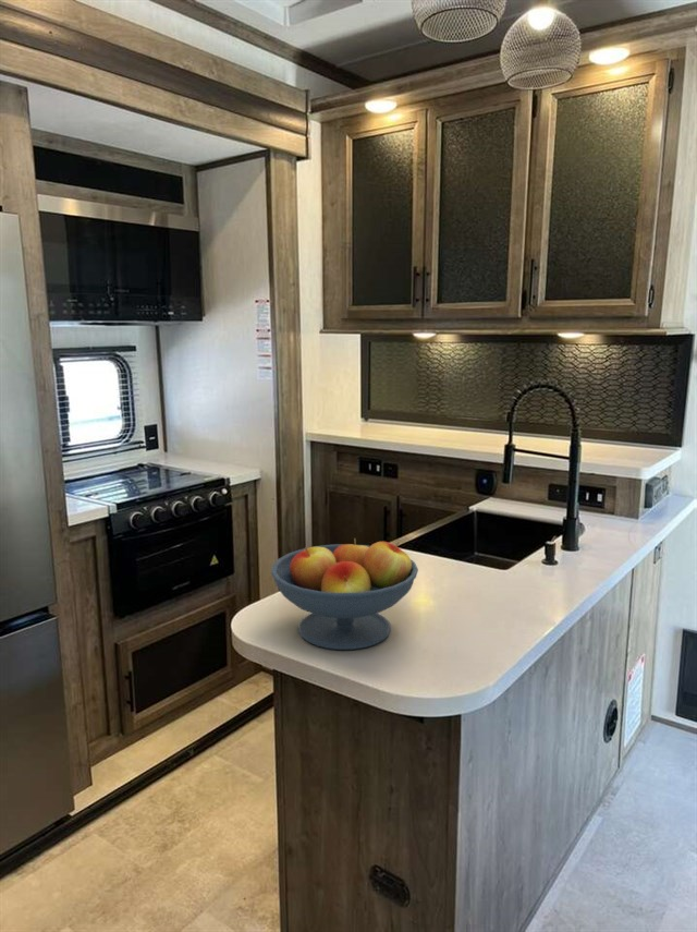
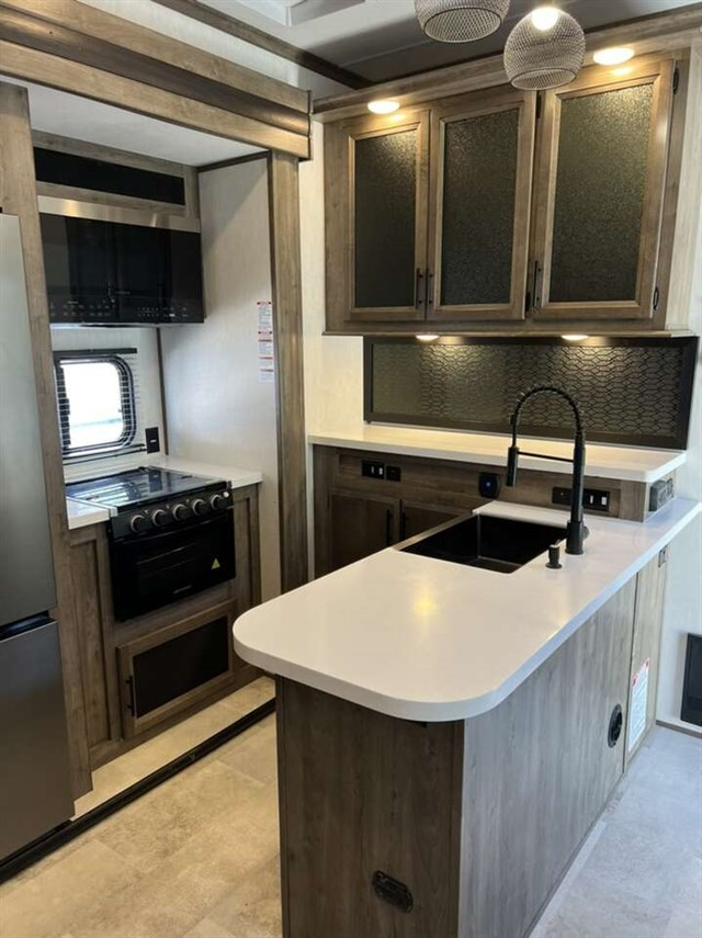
- fruit bowl (344, 586)
